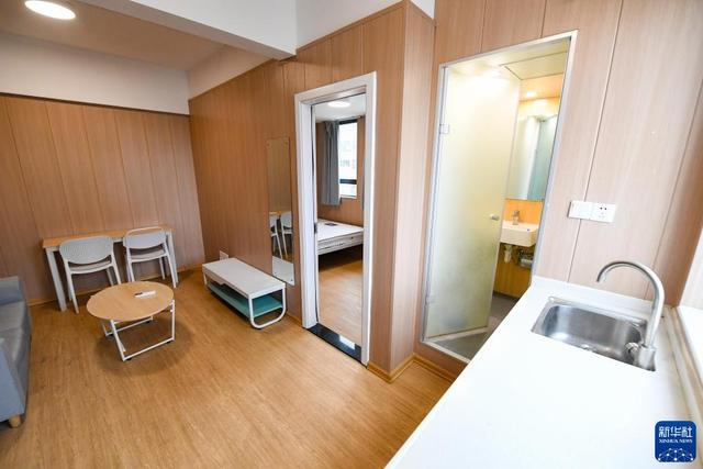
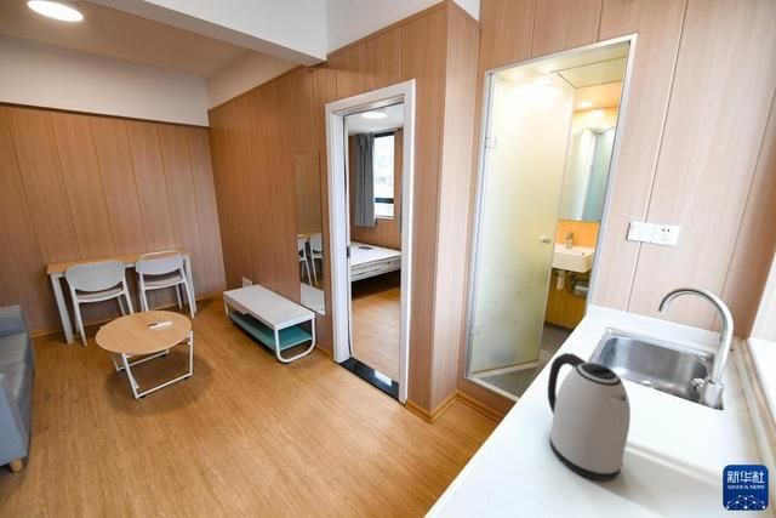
+ kettle (581, 403)
